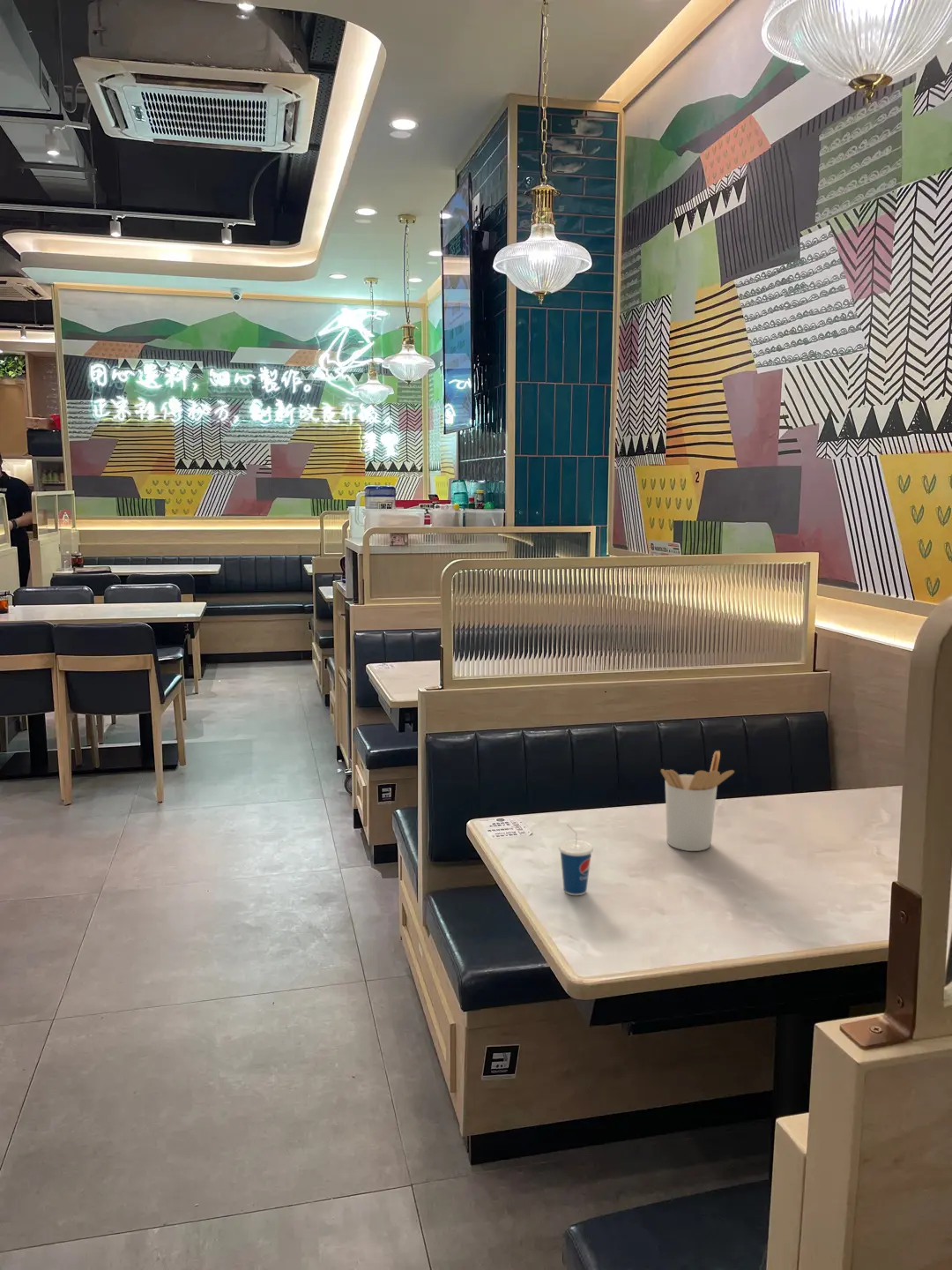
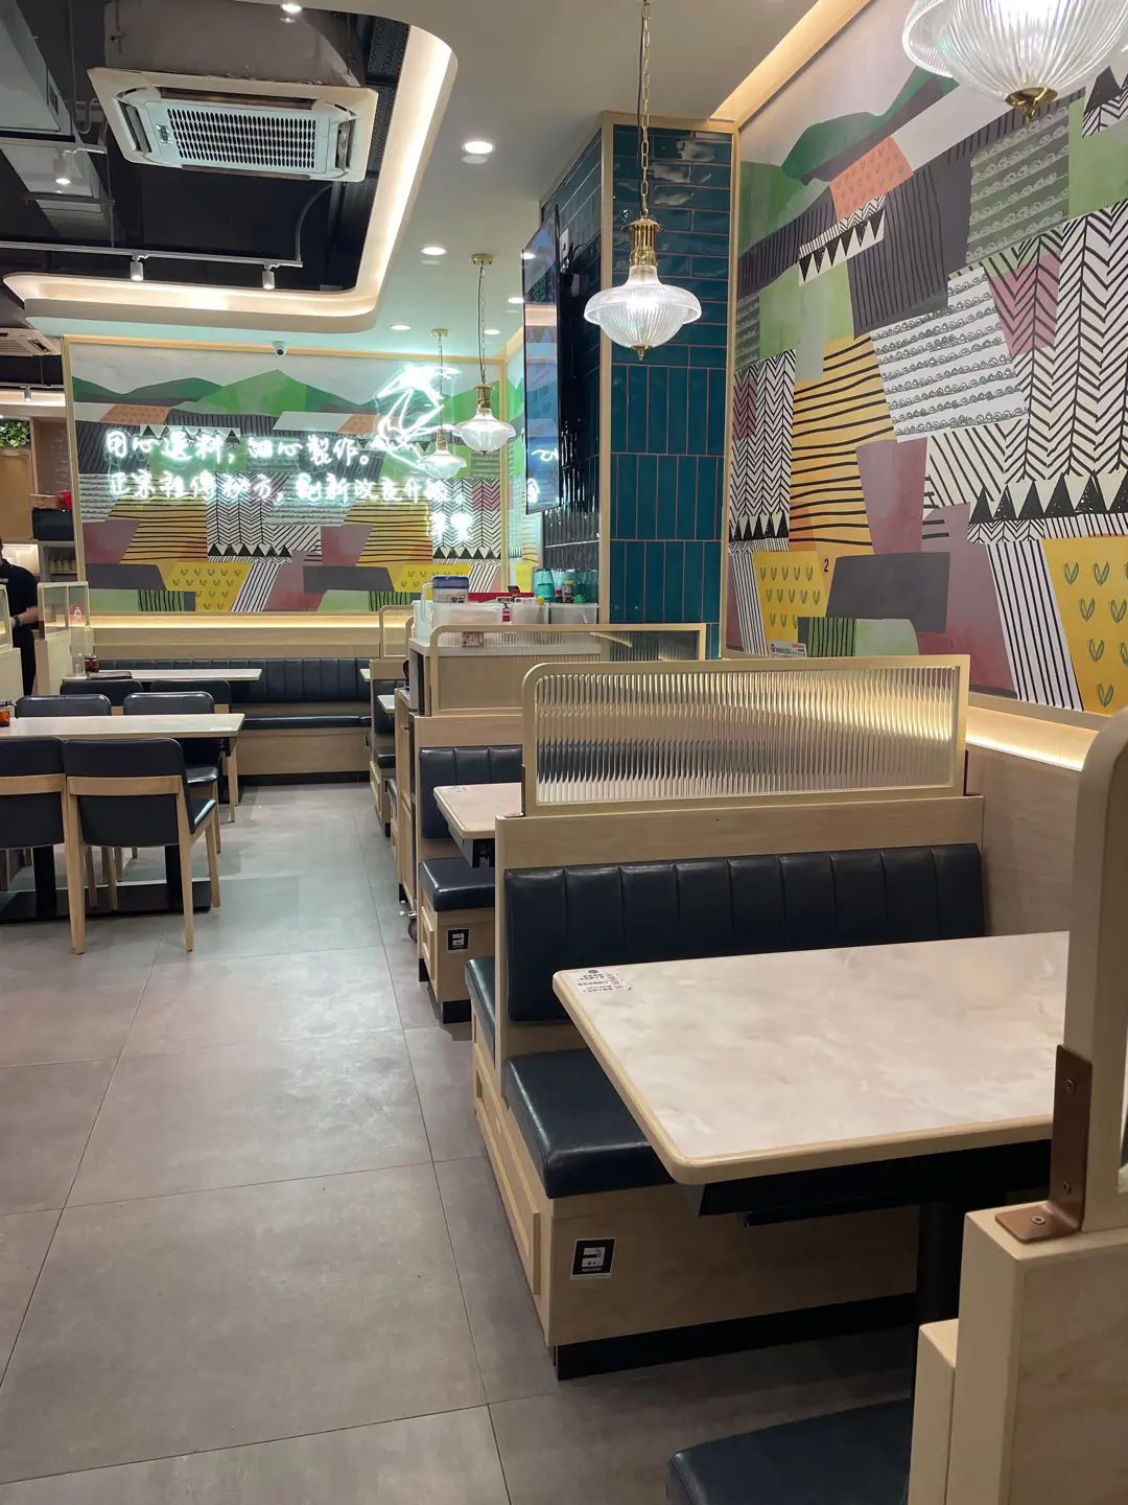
- utensil holder (697, 802)
- cup (576, 856)
